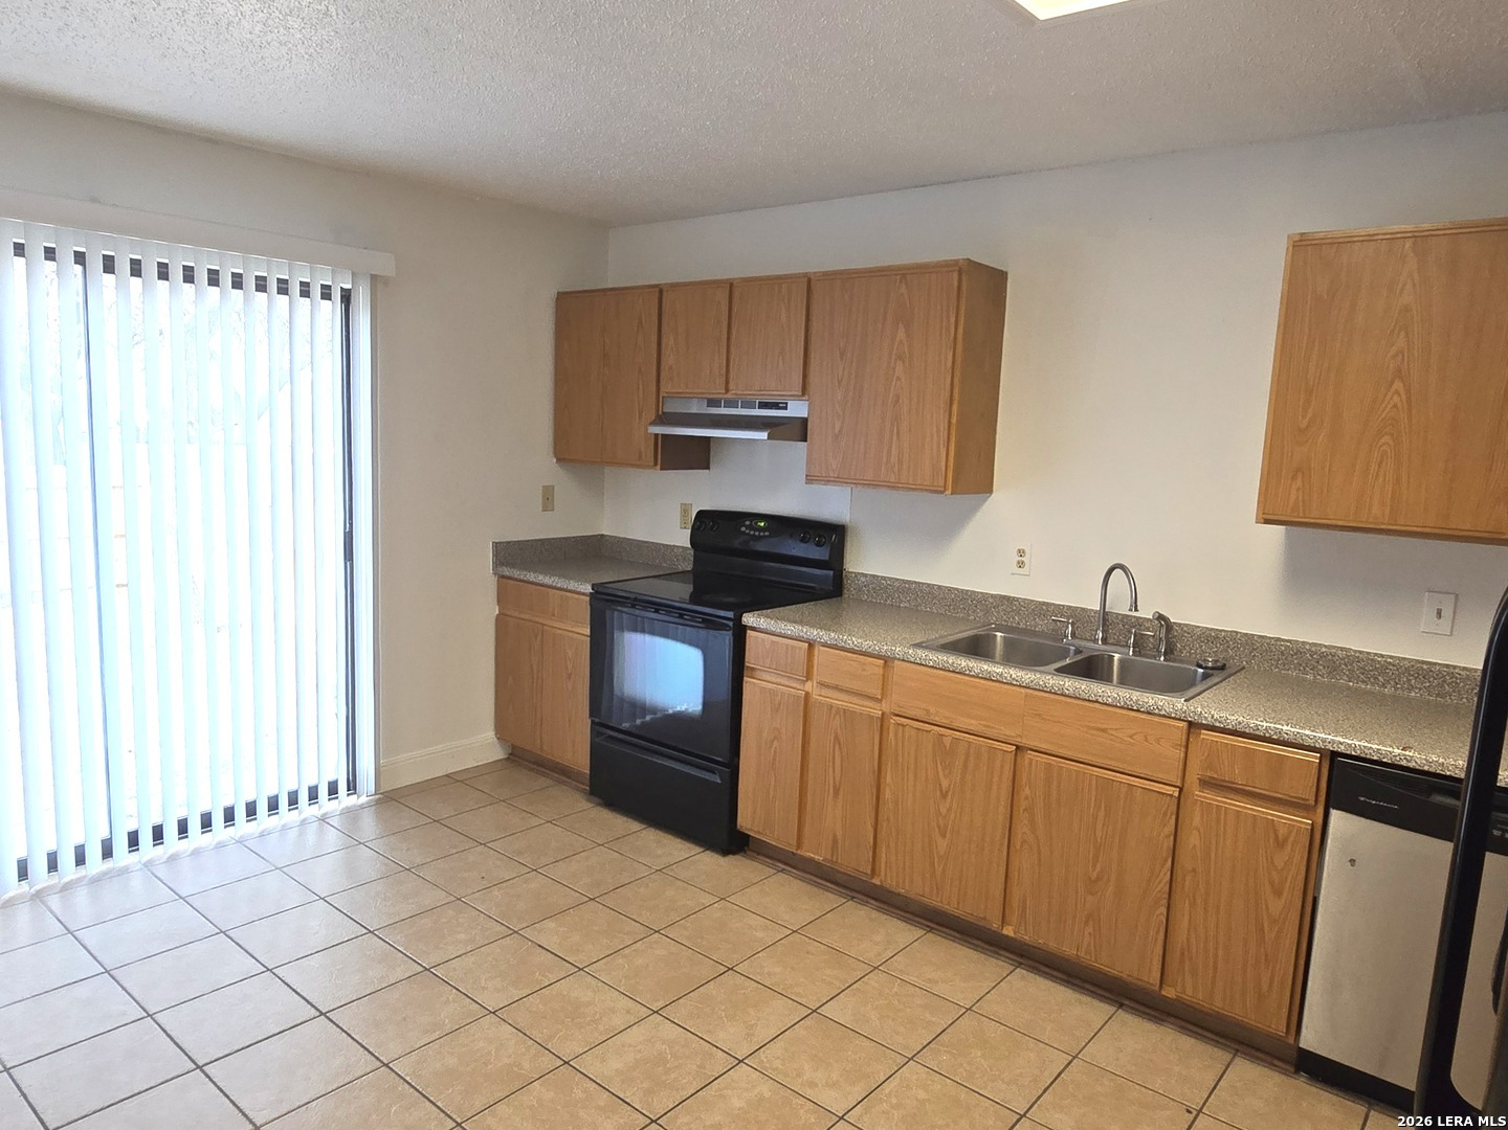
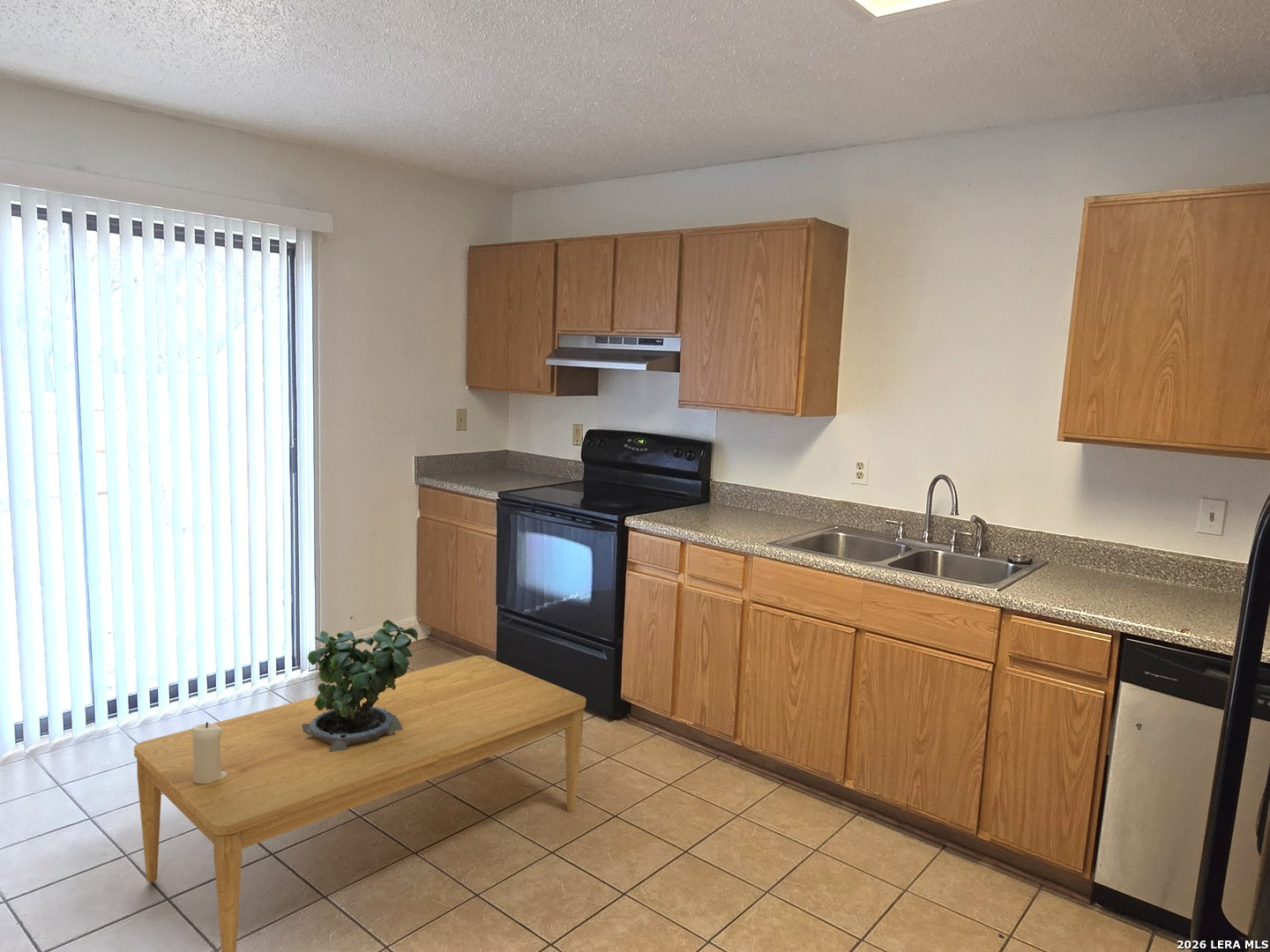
+ candle (208, 749)
+ potted plant (362, 673)
+ coffee table (381, 781)
